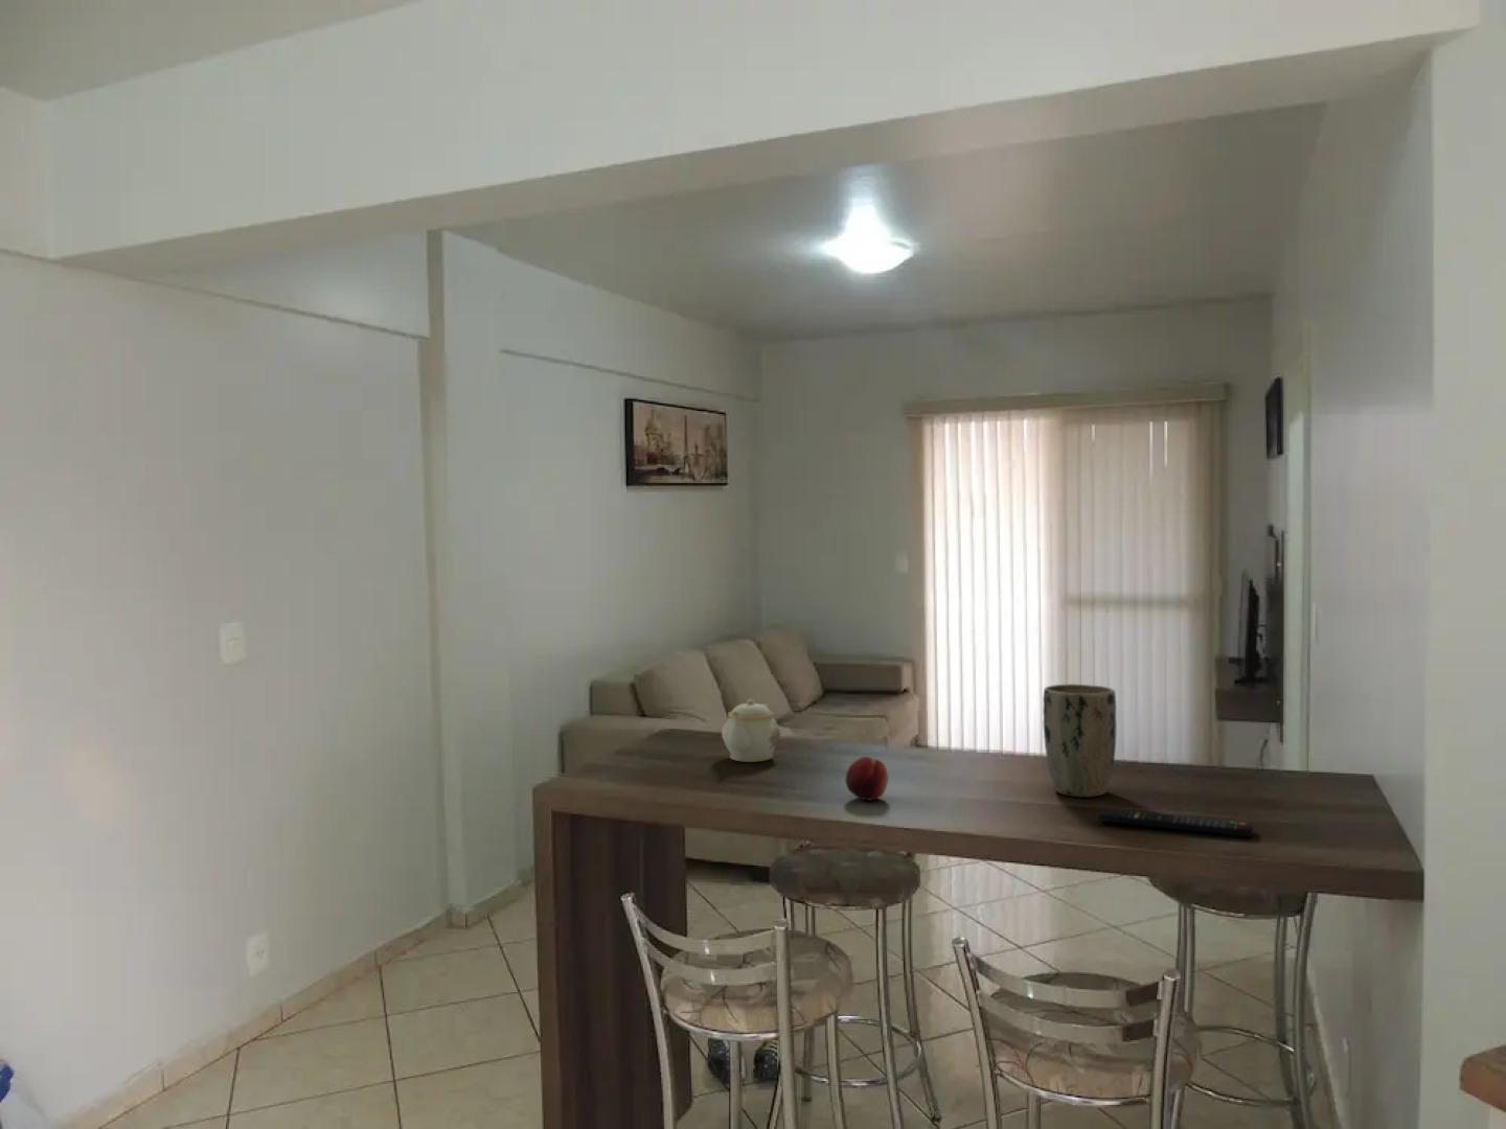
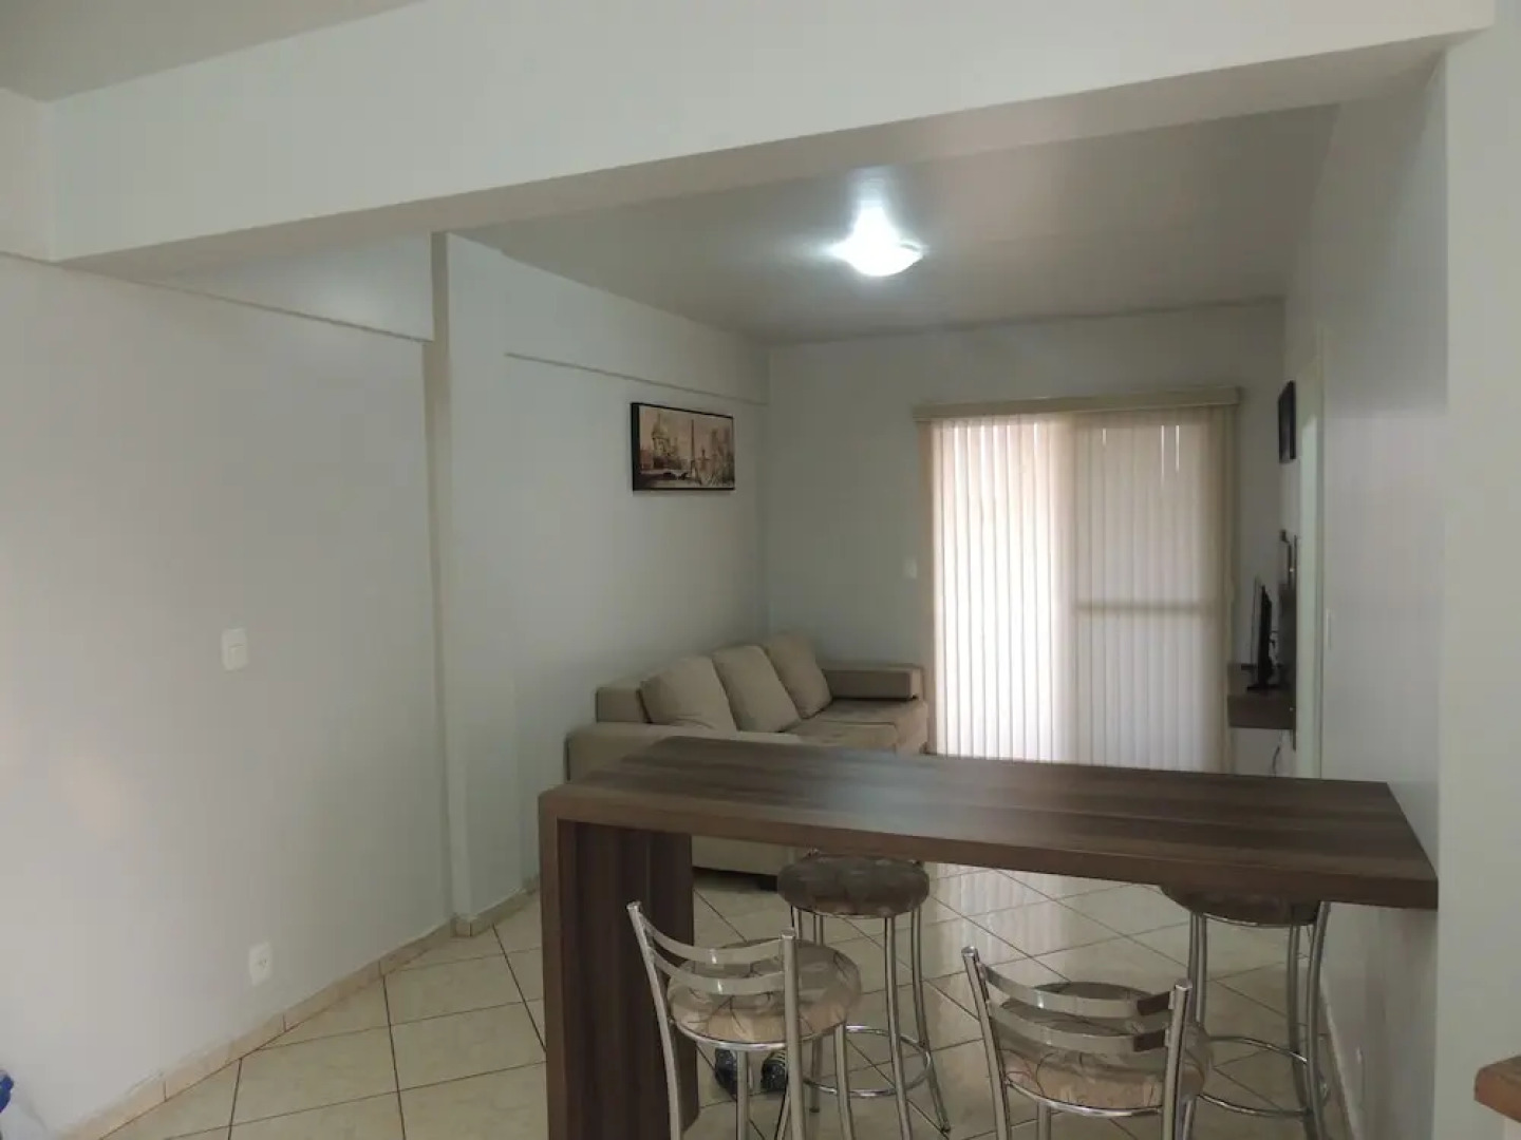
- teapot (751, 728)
- plant pot (1079, 739)
- fruit (867, 778)
- remote control (1174, 823)
